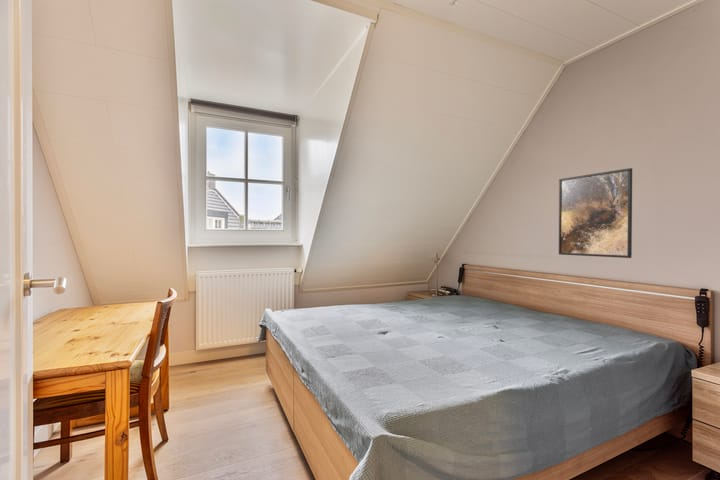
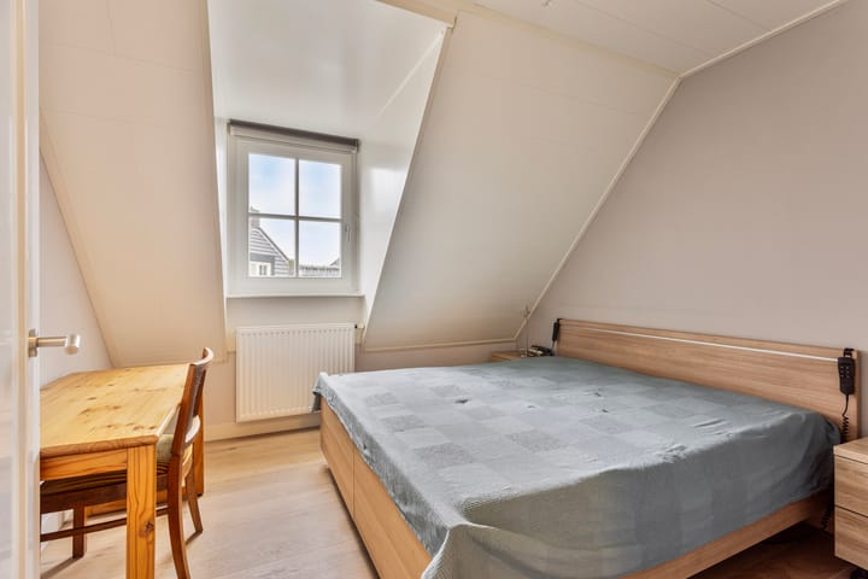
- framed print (592, 215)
